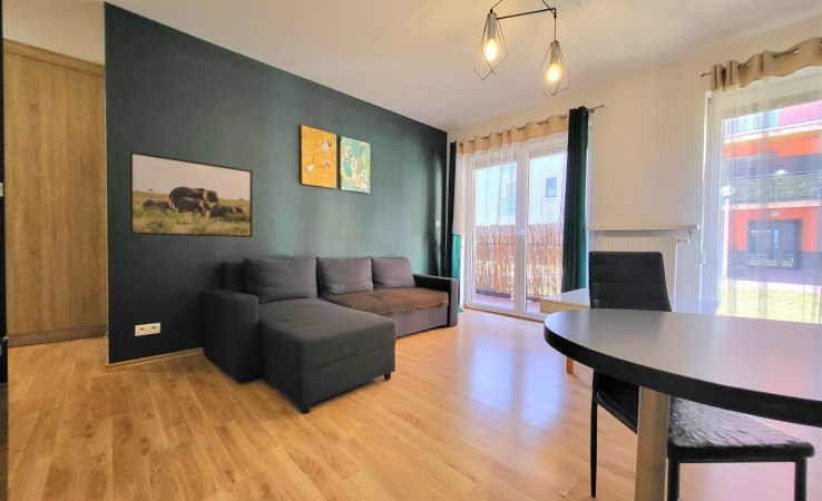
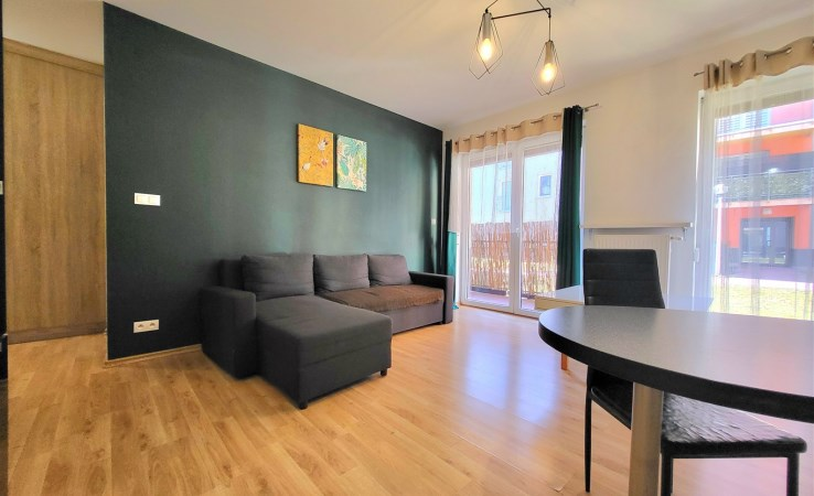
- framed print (197, 198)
